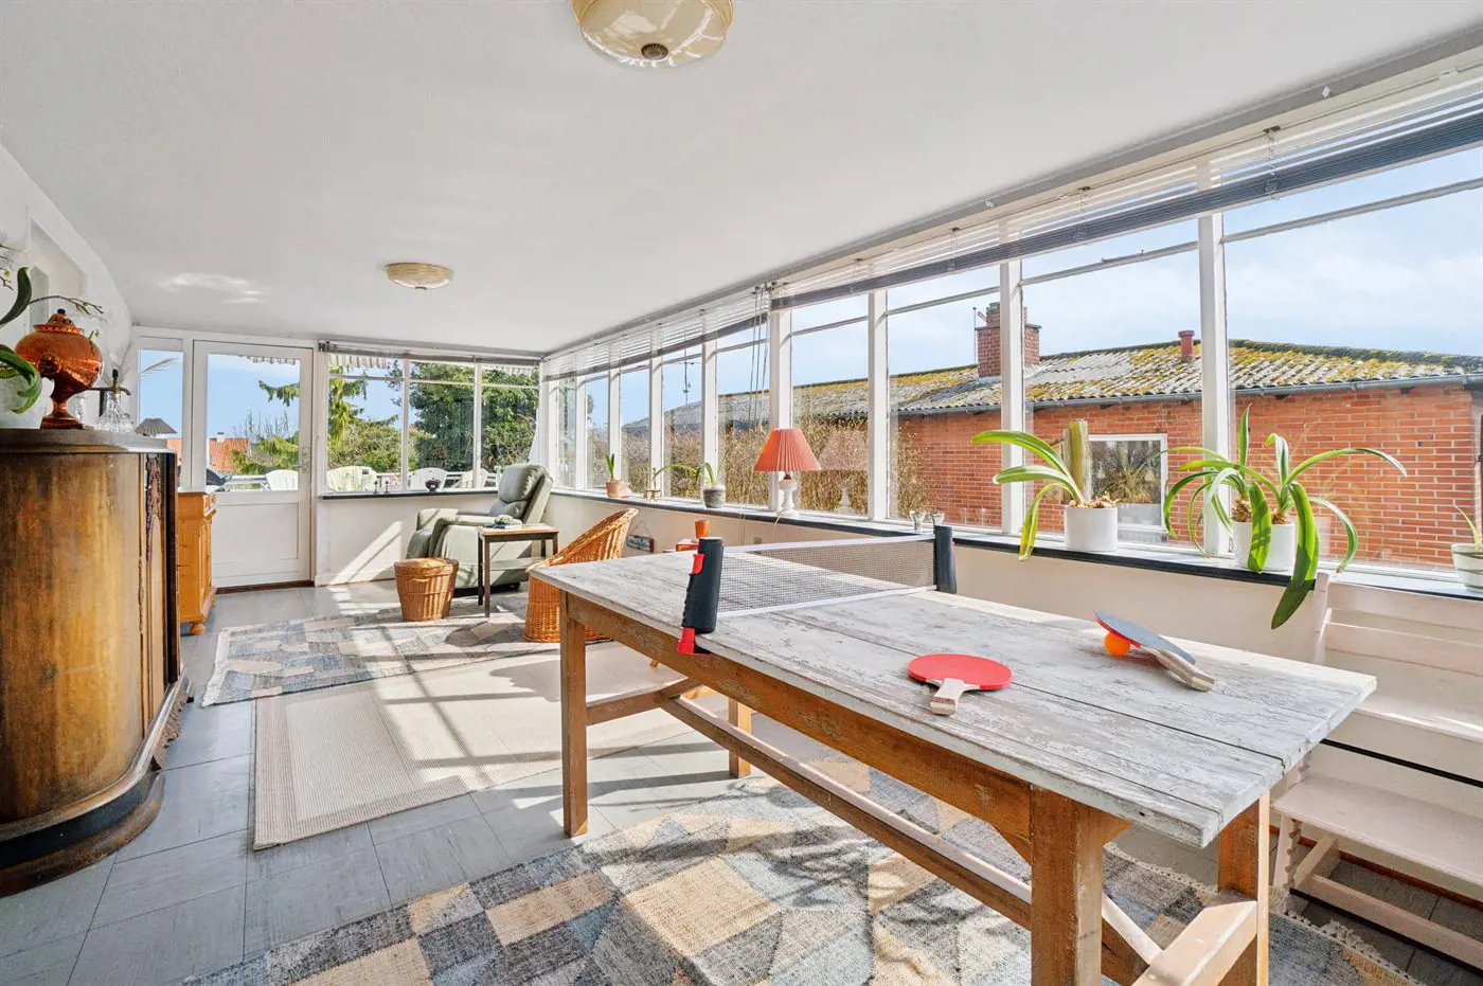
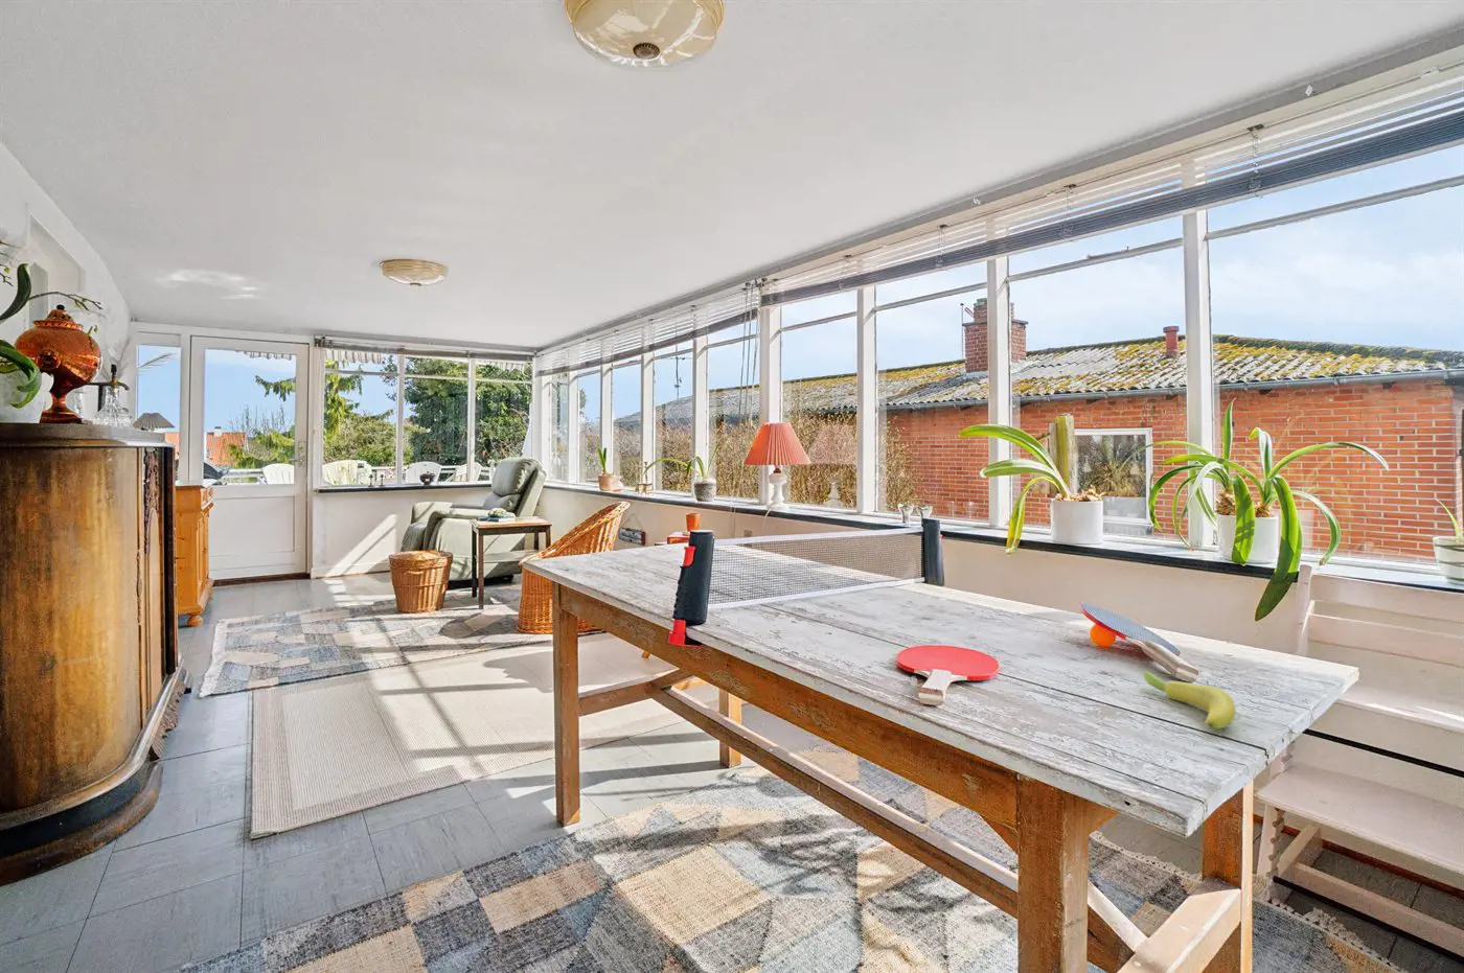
+ banana (1194, 697)
